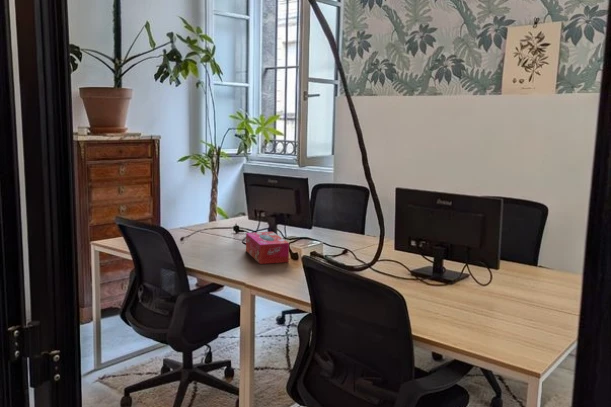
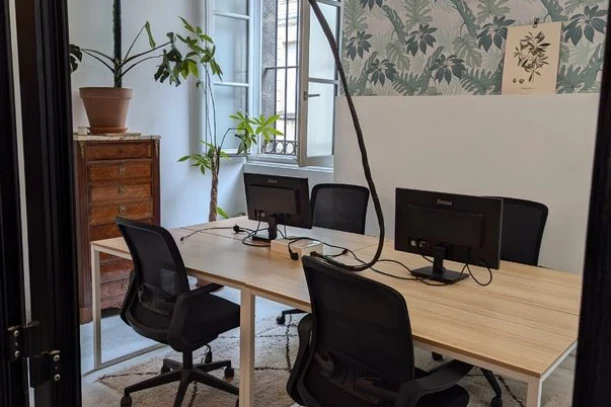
- tissue box (266, 247)
